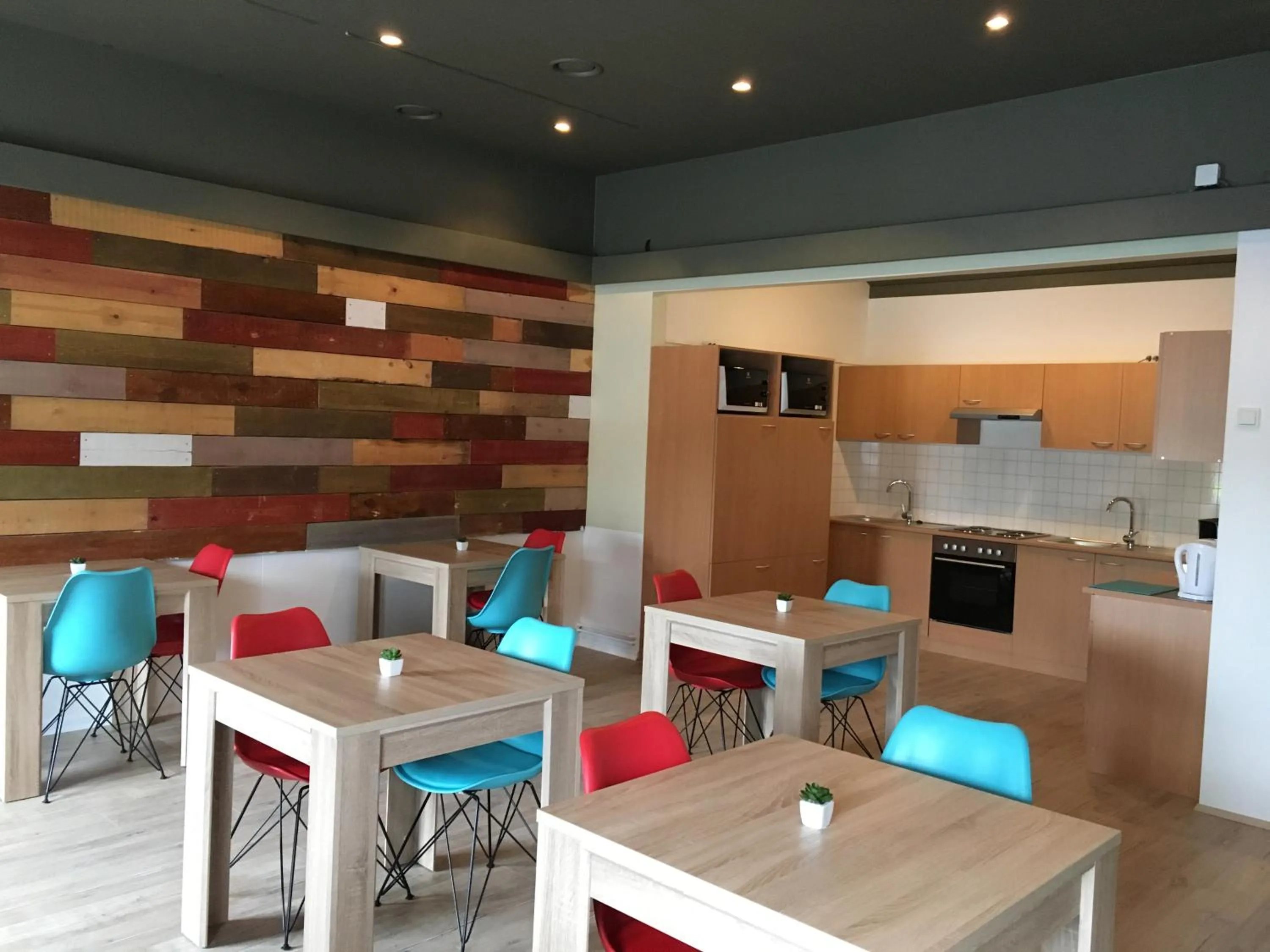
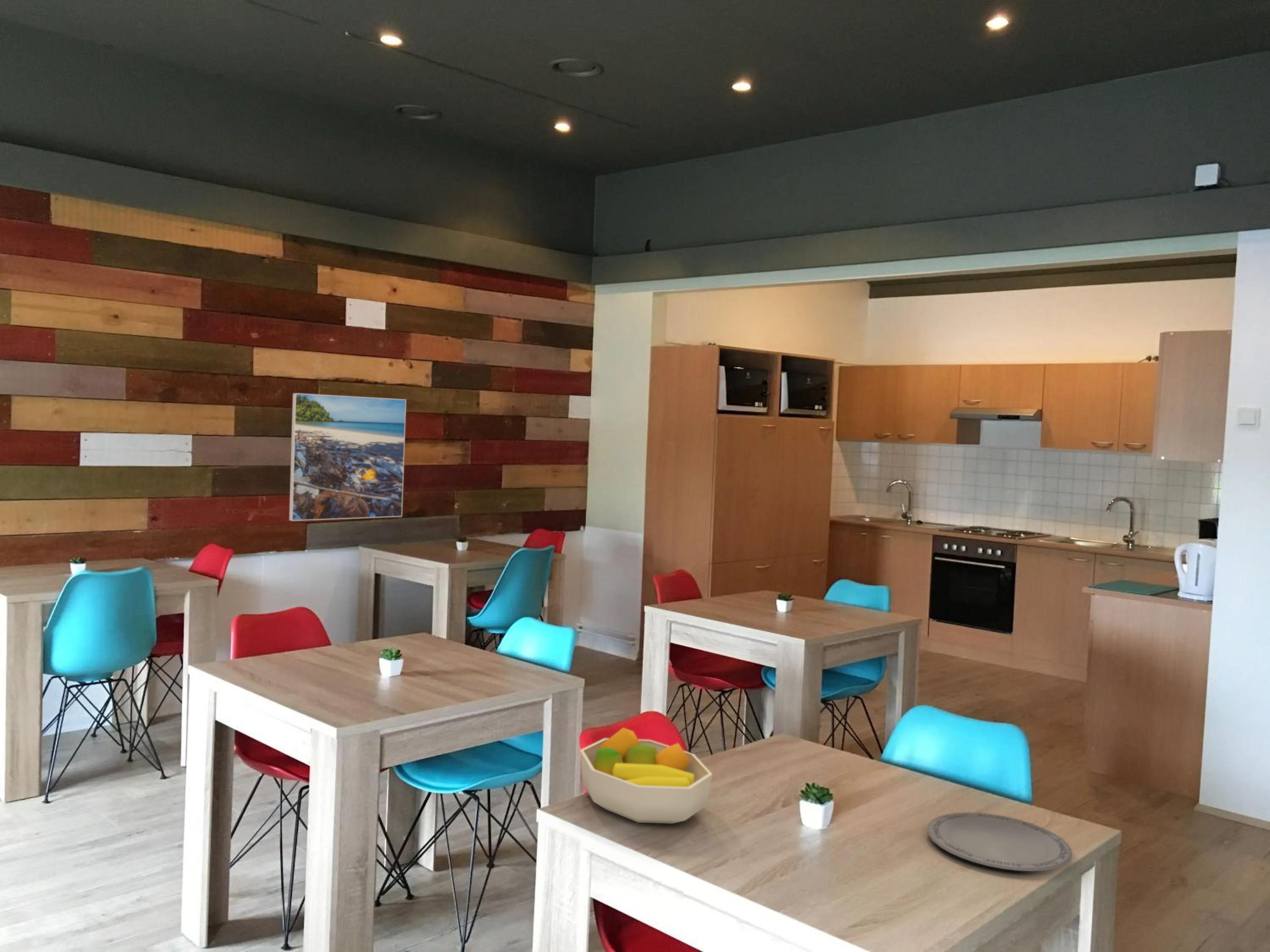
+ plate (998, 842)
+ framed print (350, 457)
+ fruit bowl (644, 773)
